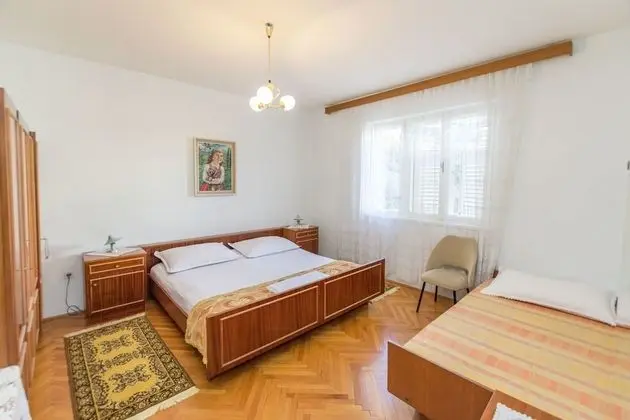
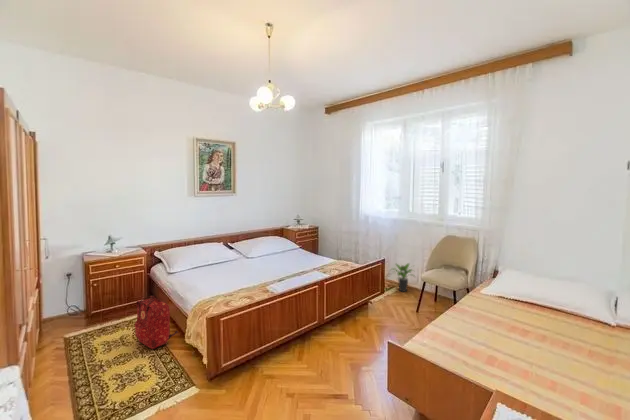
+ potted plant (403, 276)
+ backpack (155, 317)
